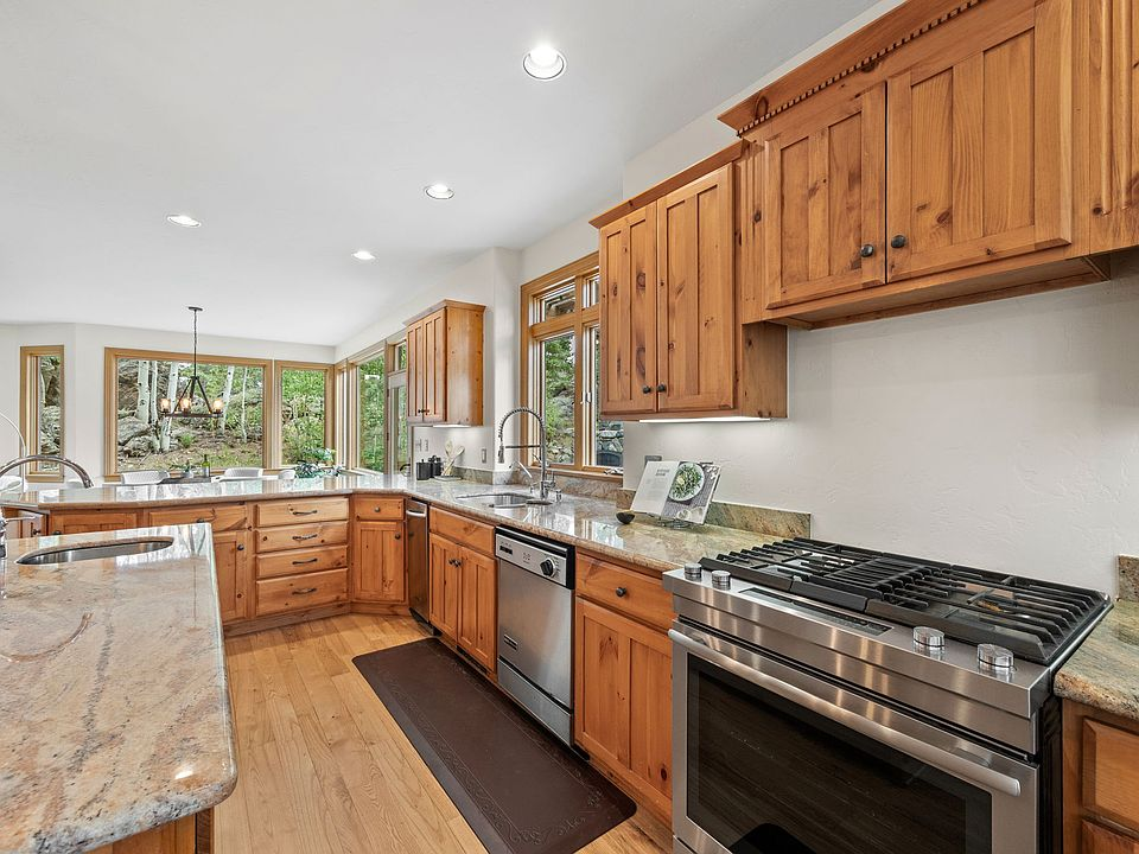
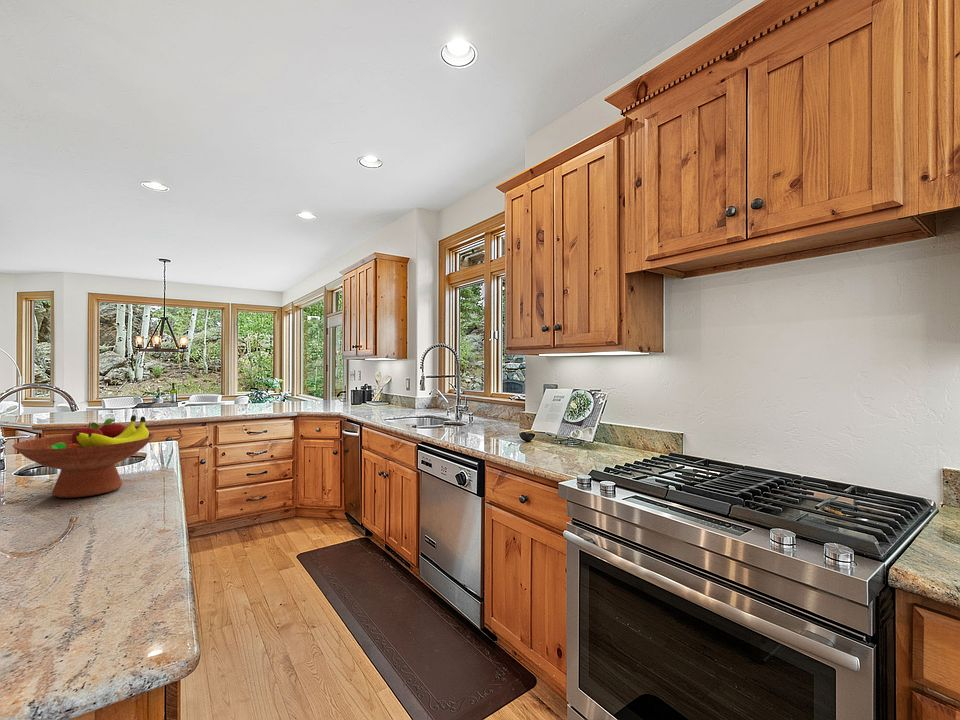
+ fruit bowl (88, 455)
